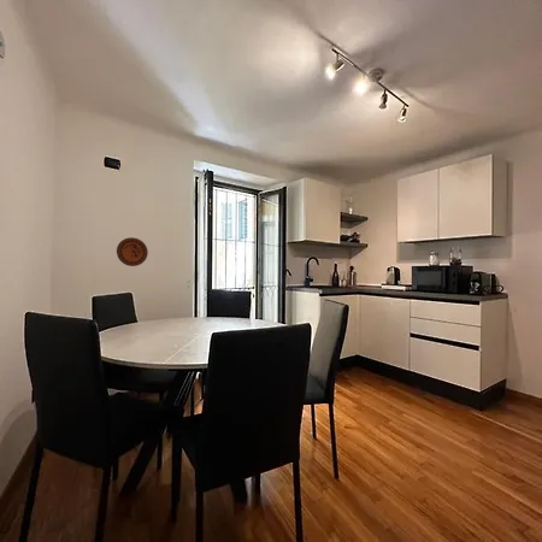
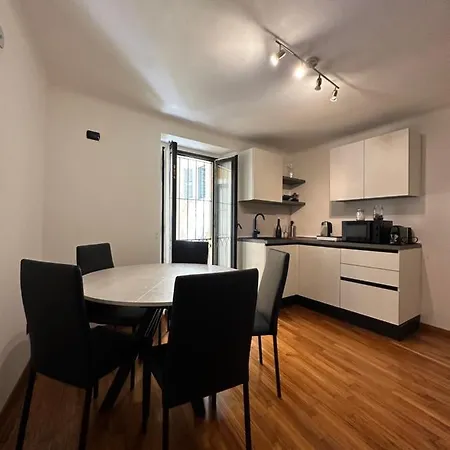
- decorative plate (131, 252)
